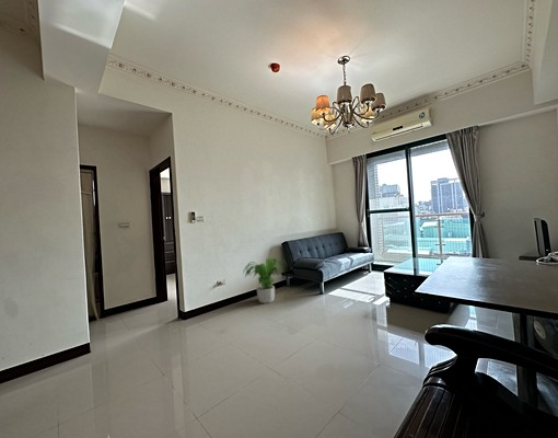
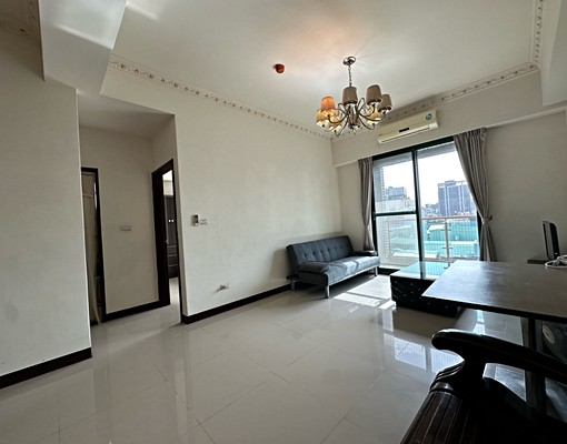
- potted plant (266, 279)
